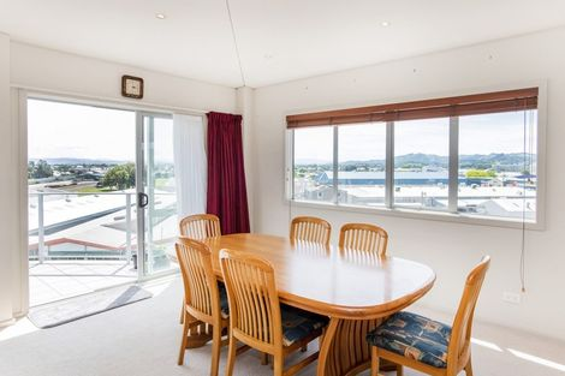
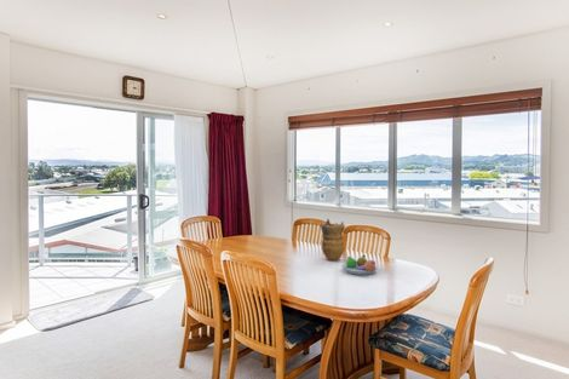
+ fruit bowl (358, 263)
+ vase (332, 239)
